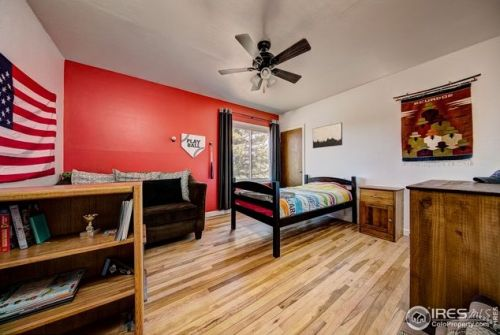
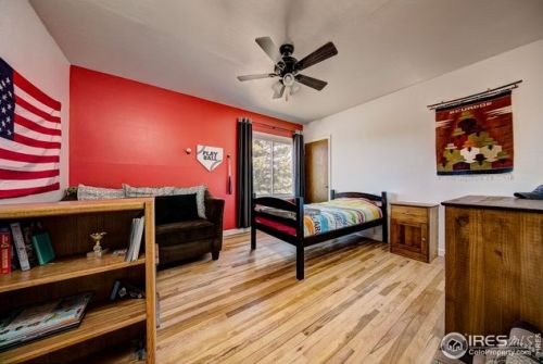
- wall art (326, 136)
